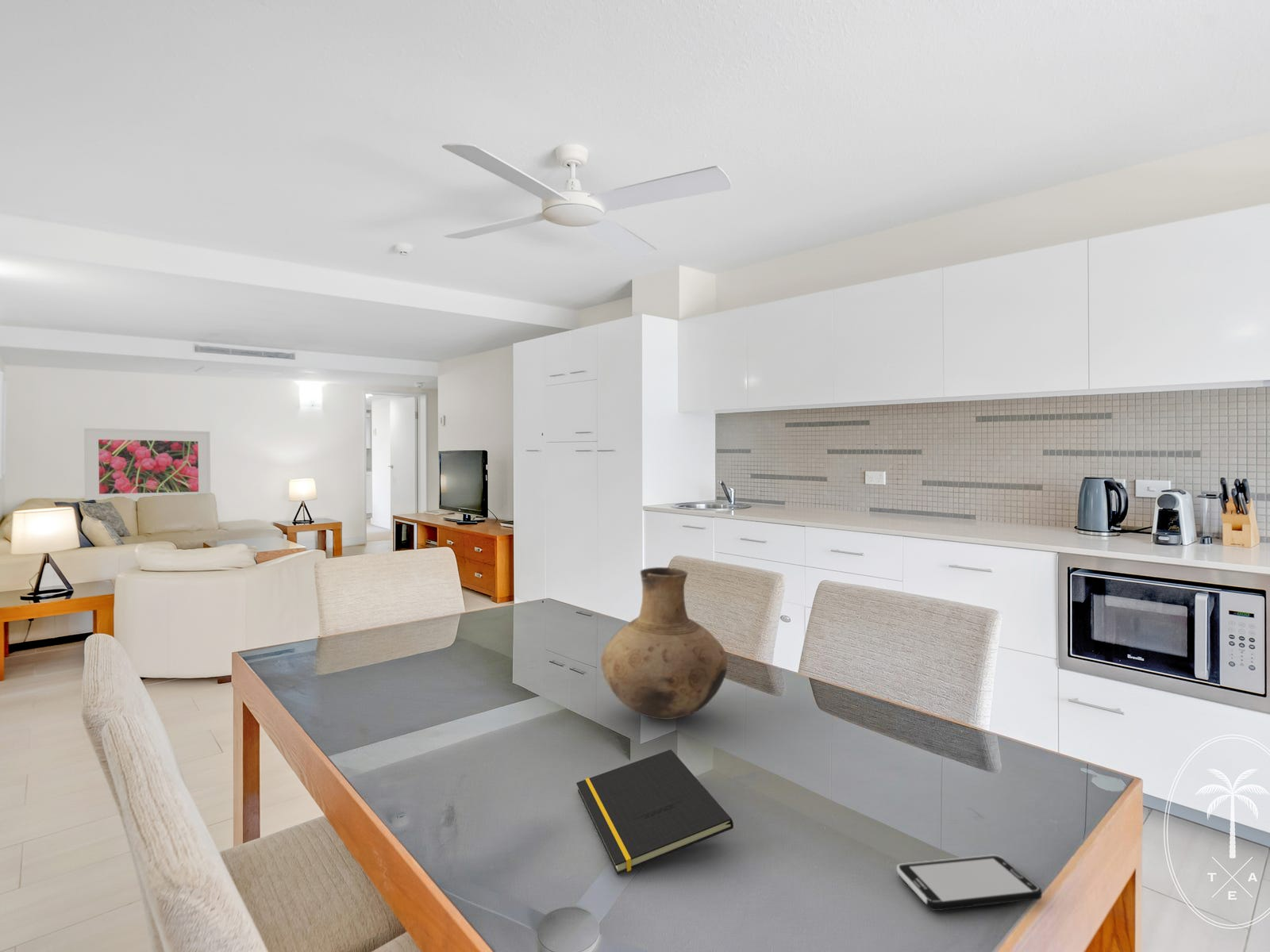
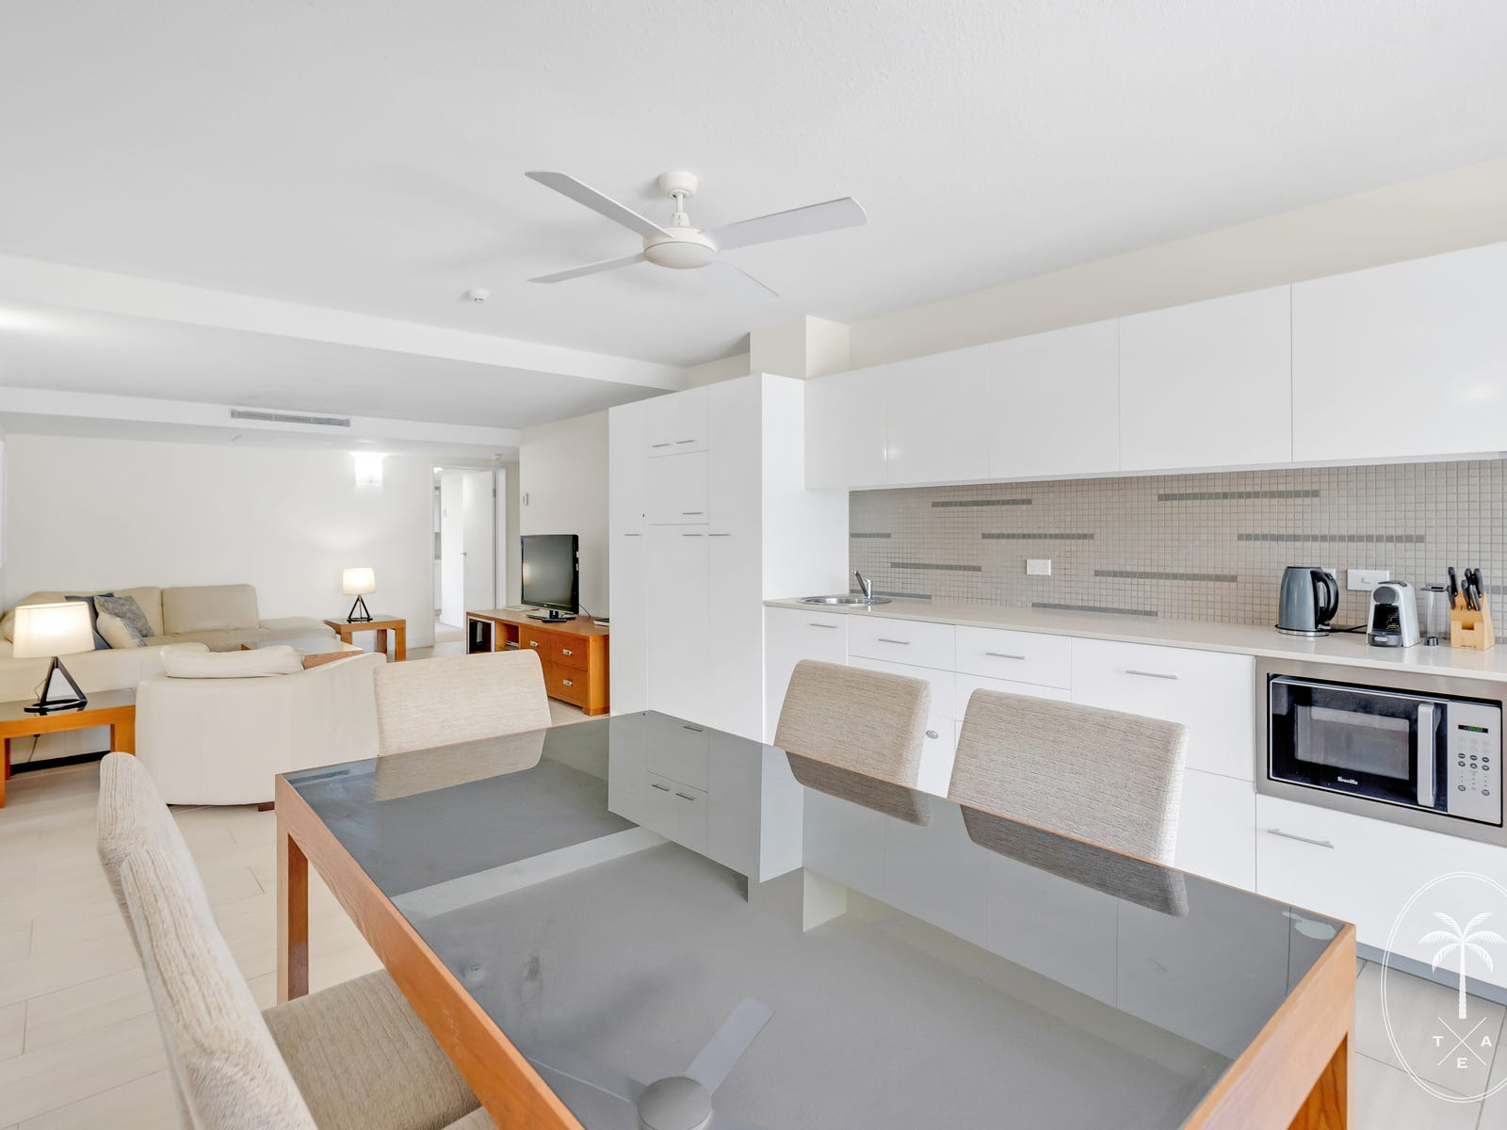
- notepad (648, 803)
- smartphone (967, 881)
- vase (664, 642)
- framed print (150, 466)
